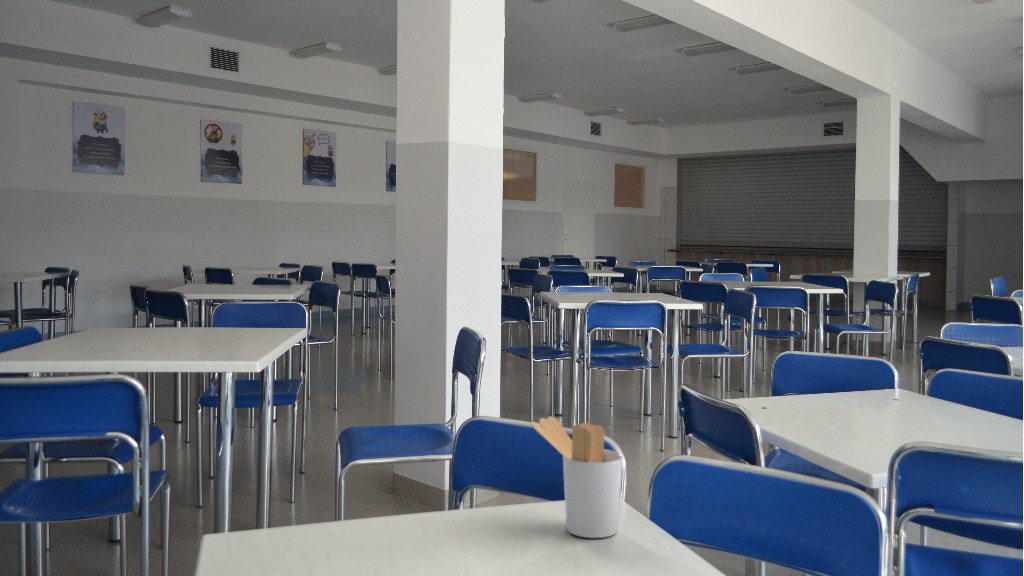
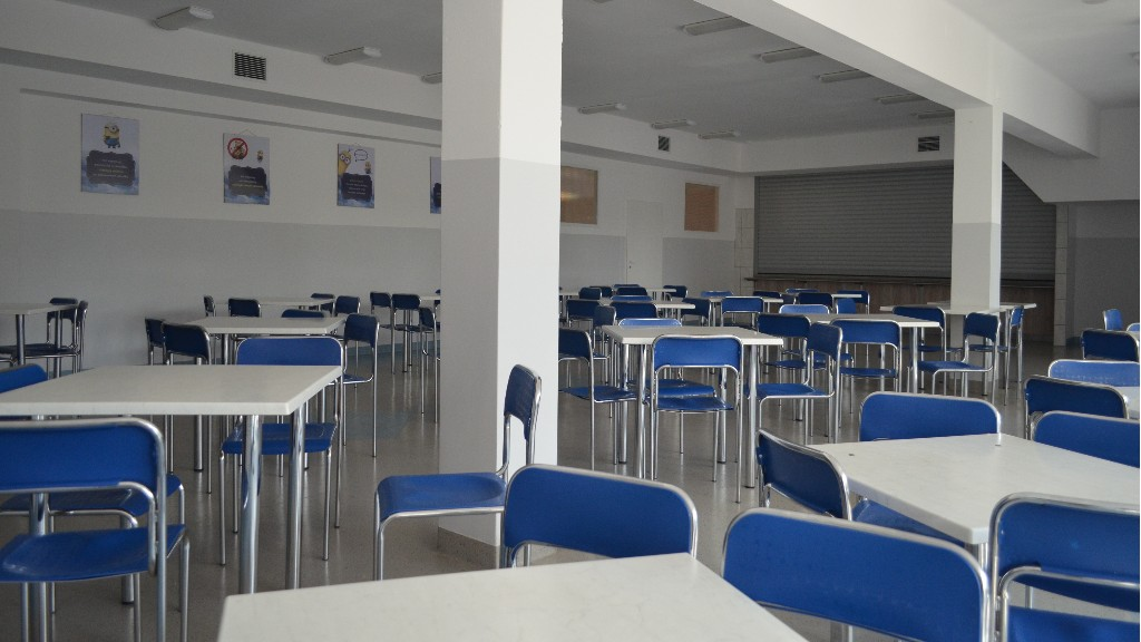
- utensil holder (577, 472)
